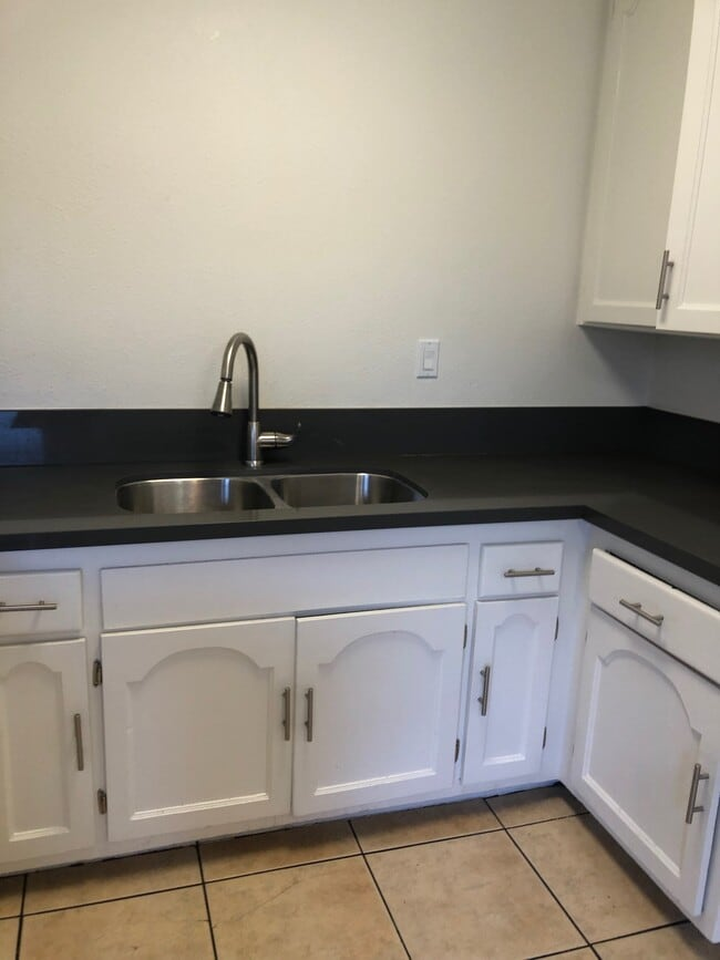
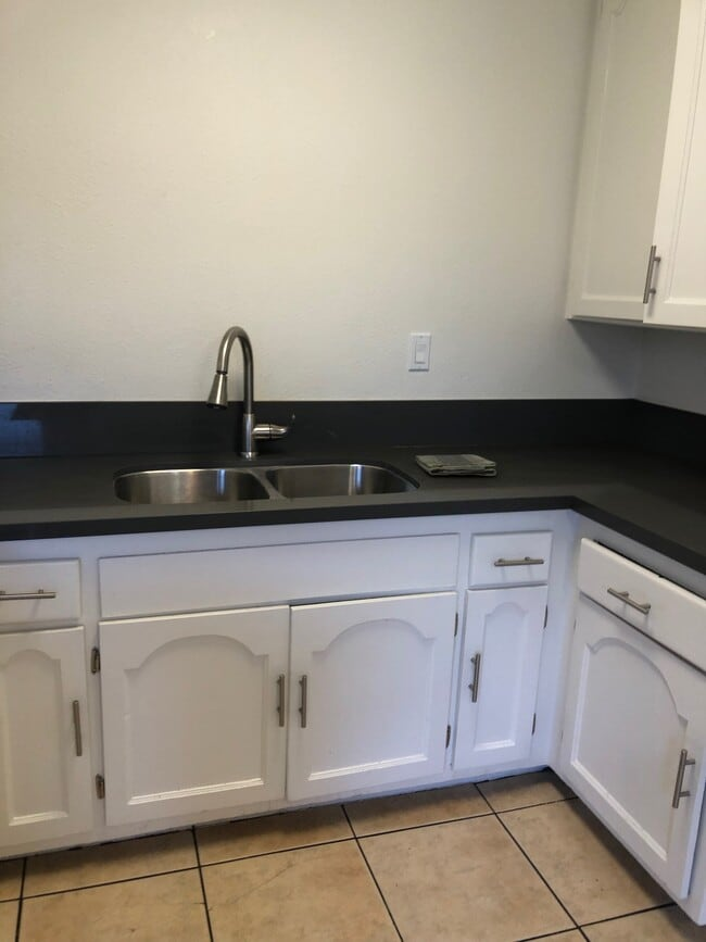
+ dish towel (454, 463)
